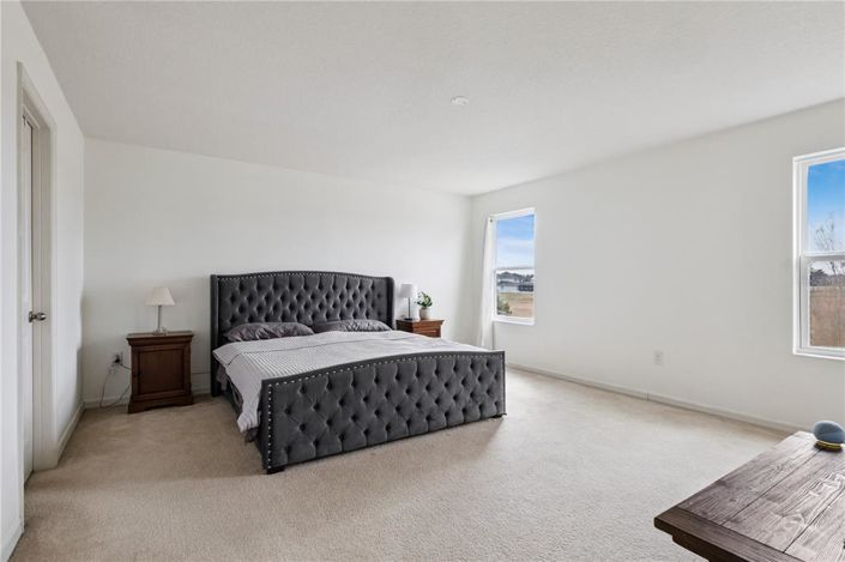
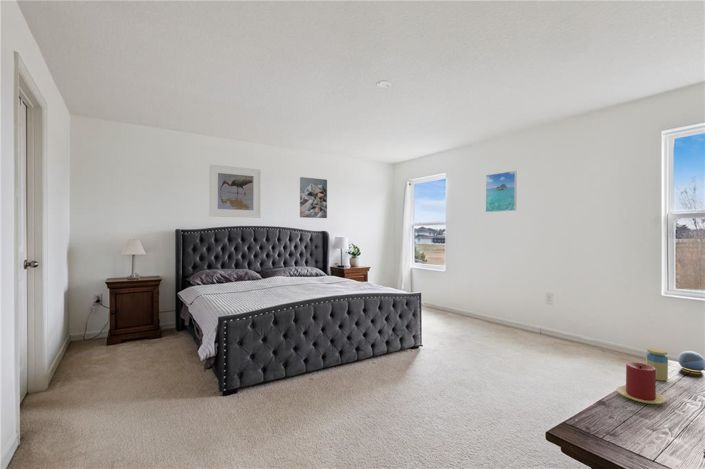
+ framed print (236, 192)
+ jar (656, 364)
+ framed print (500, 192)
+ candle (640, 381)
+ wall art (313, 198)
